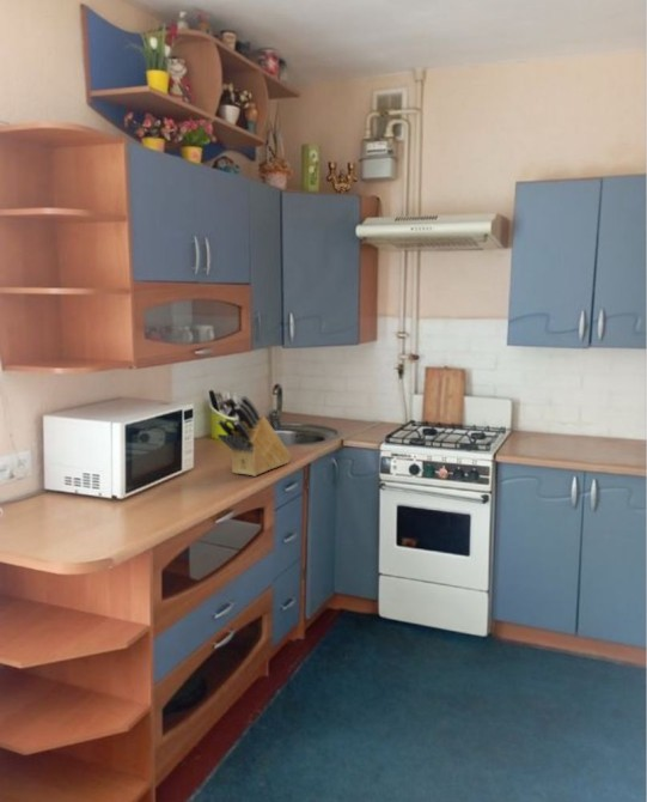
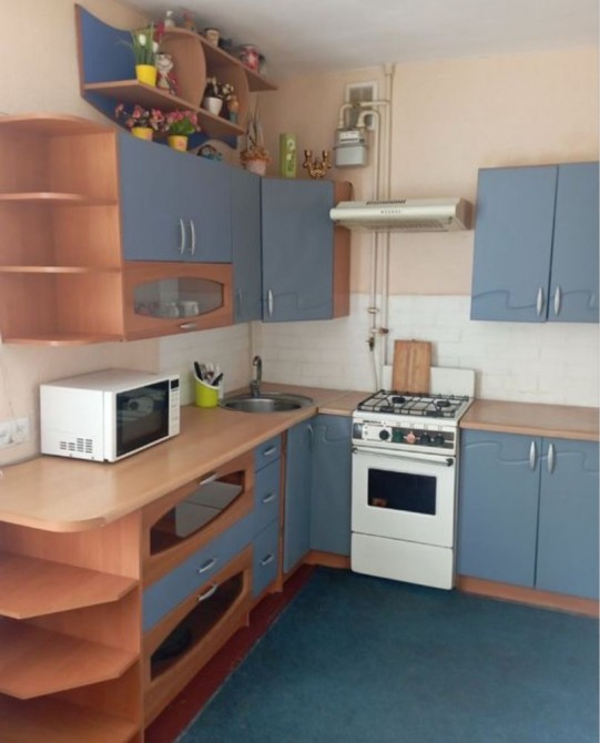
- knife block (255, 431)
